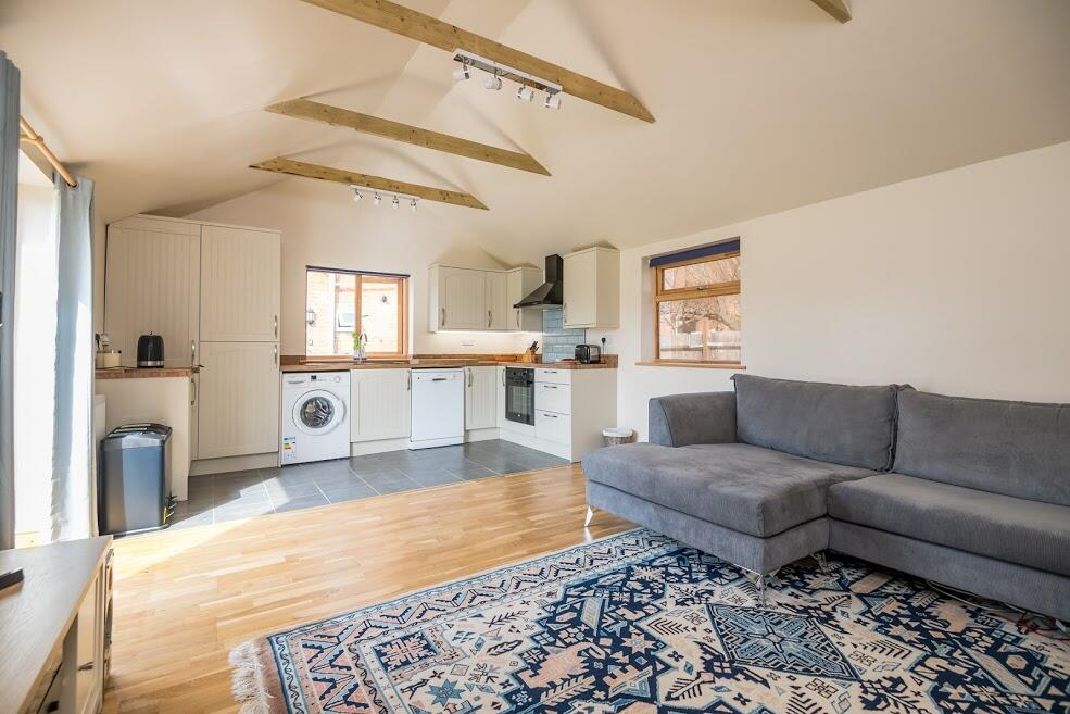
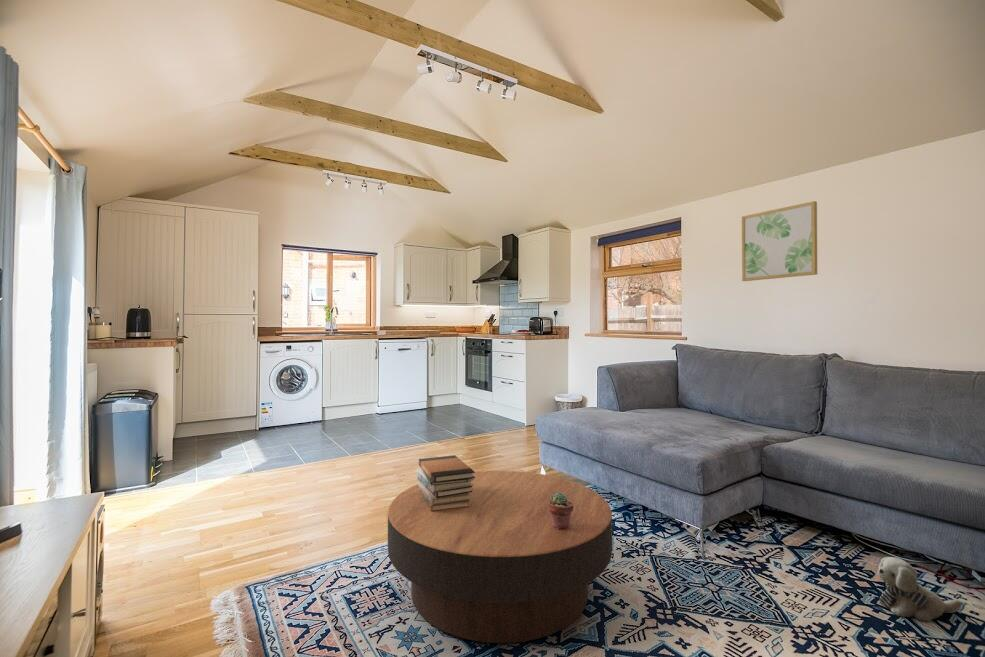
+ potted succulent (560, 509)
+ plush toy (921, 587)
+ wall art (777, 243)
+ coffee table (499, 544)
+ book stack (444, 480)
